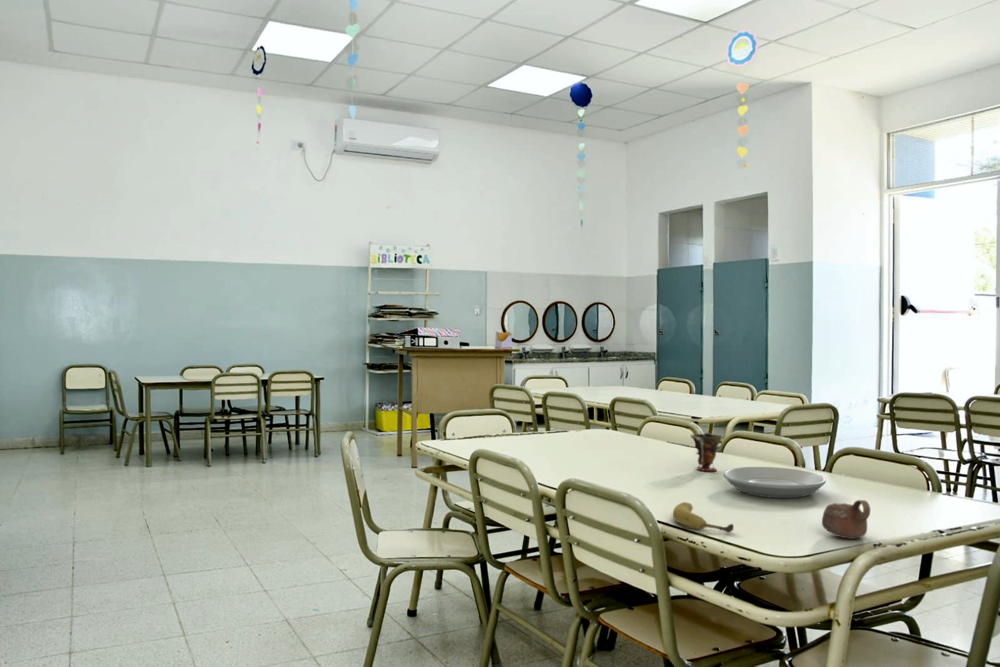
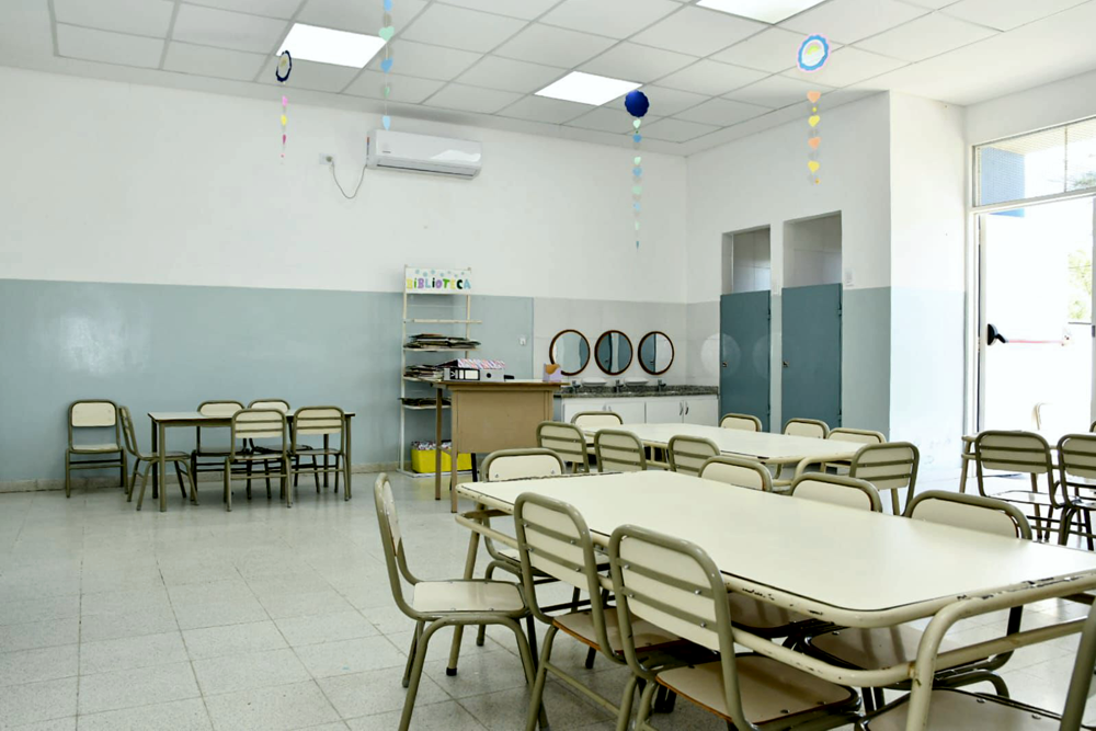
- cup (705, 451)
- plate (773, 483)
- fruit (698, 516)
- cup (845, 516)
